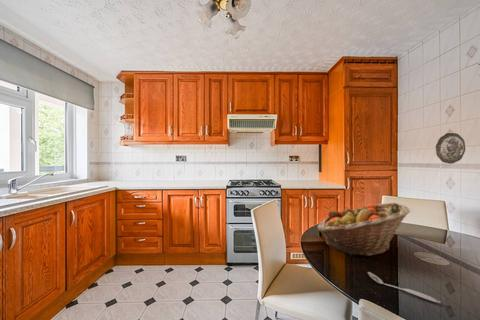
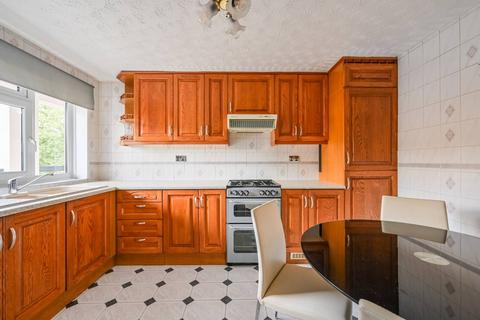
- decorative plate (450, 148)
- spoon (400, 288)
- fruit basket (360, 223)
